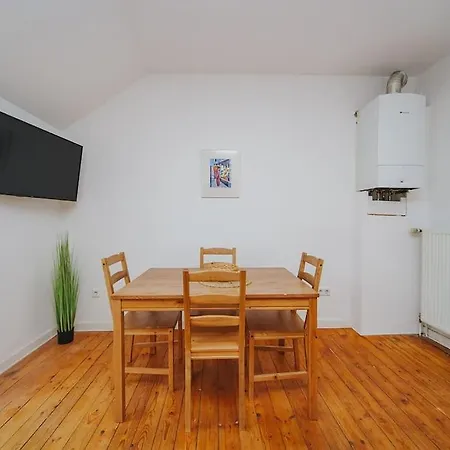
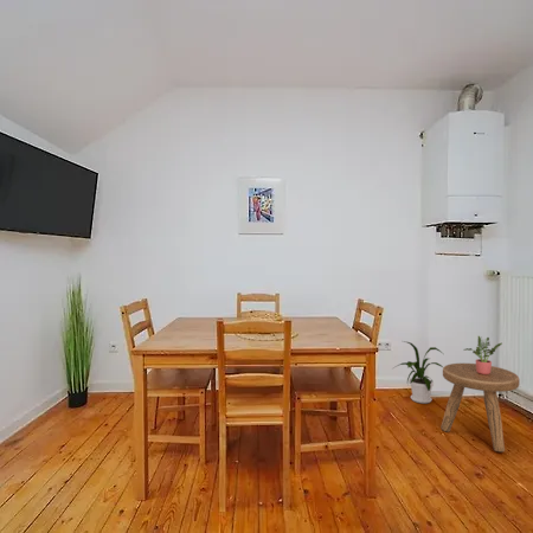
+ house plant (419, 371)
+ stool (484, 403)
+ potted plant (481, 352)
